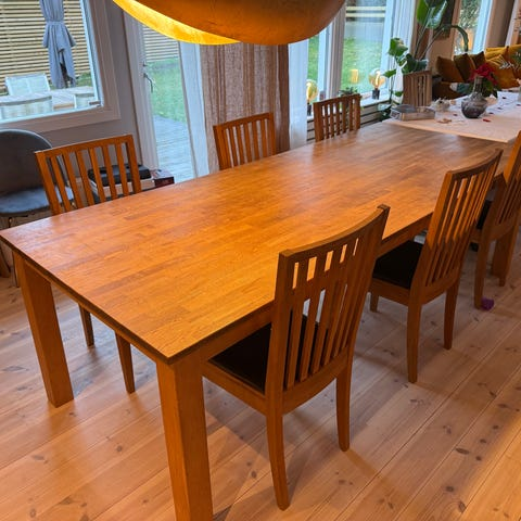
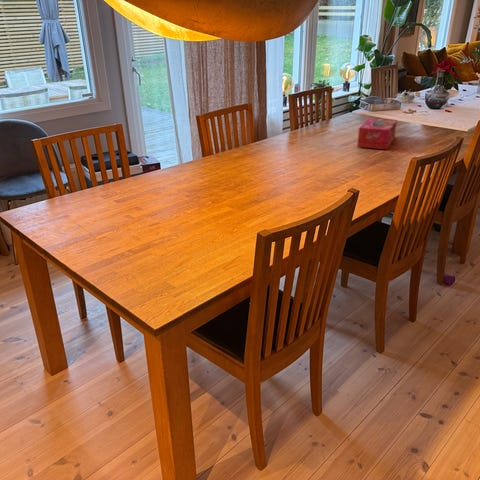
+ tissue box (377, 132)
